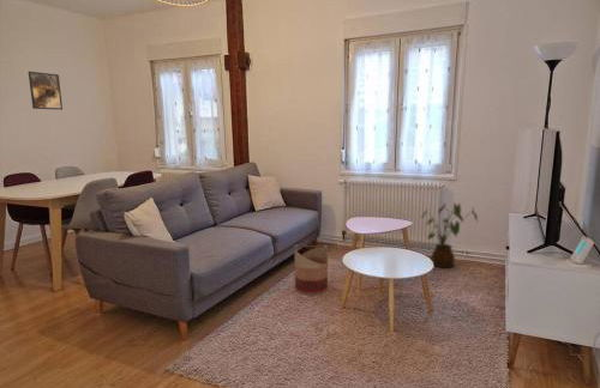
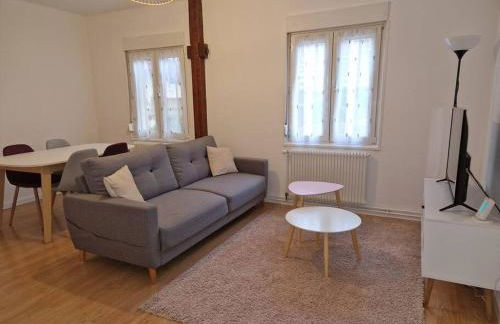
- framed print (46, 91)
- house plant (448, 235)
- basket (311, 266)
